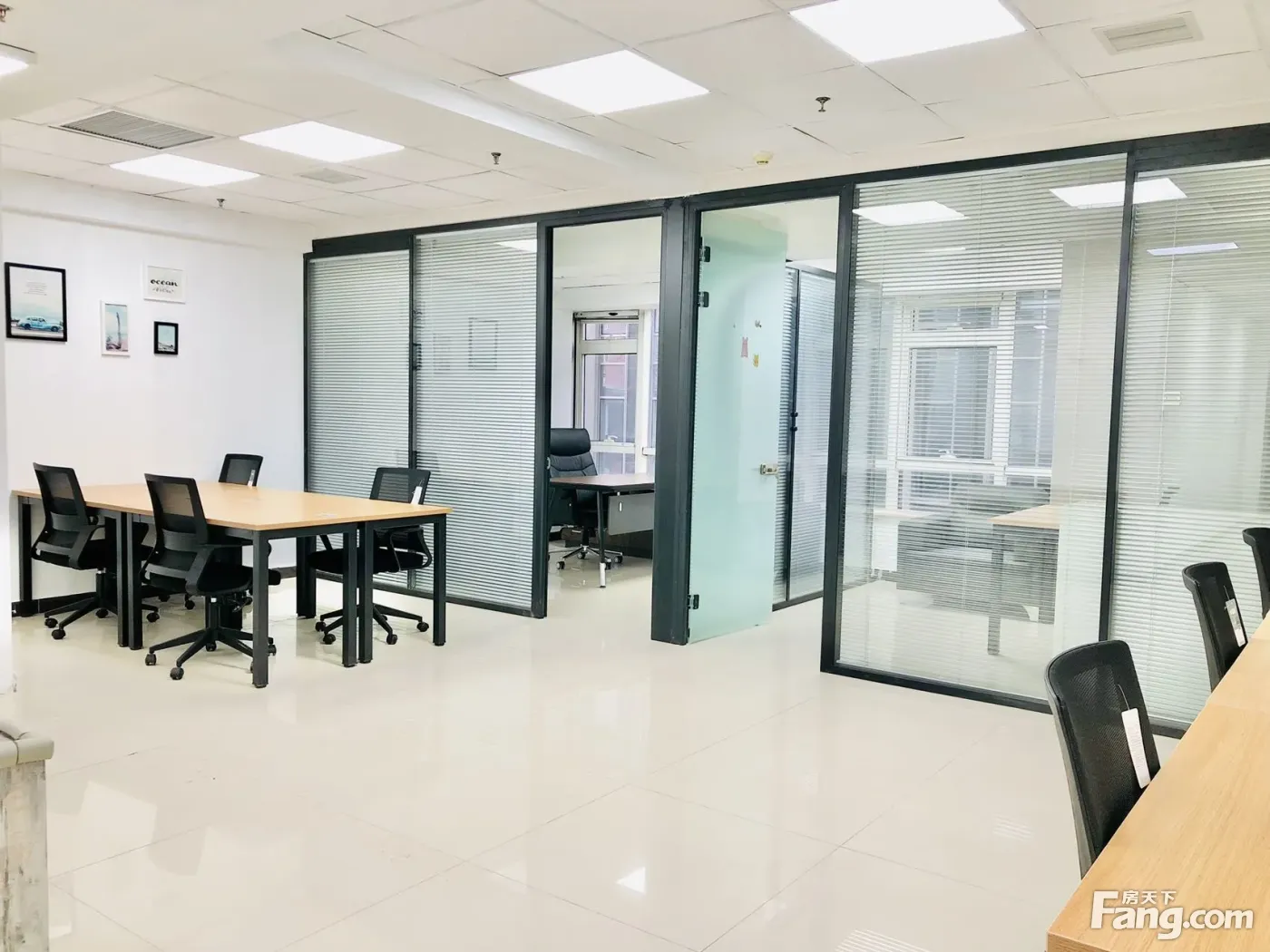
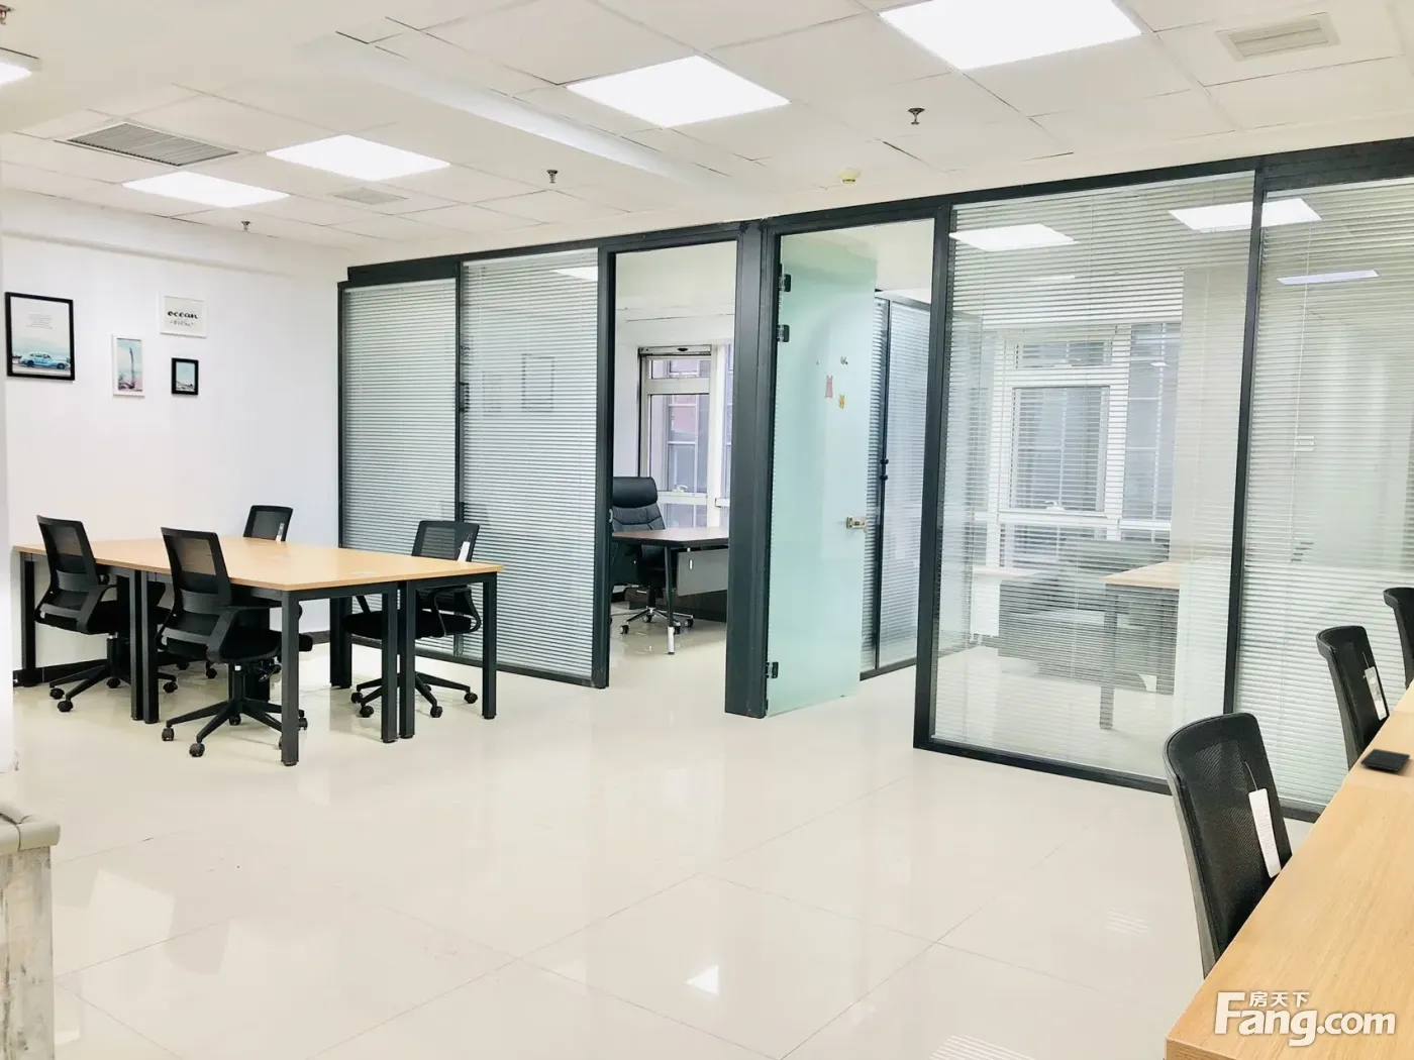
+ smartphone (1385, 759)
